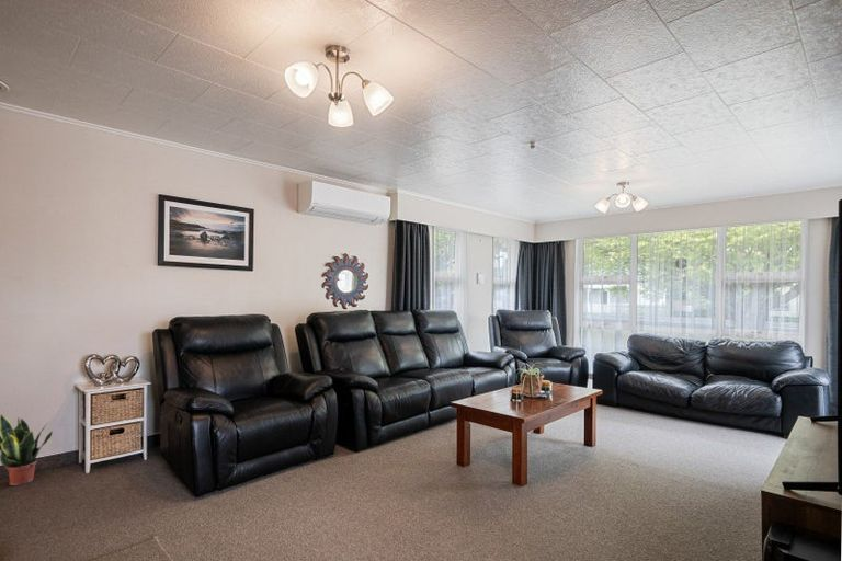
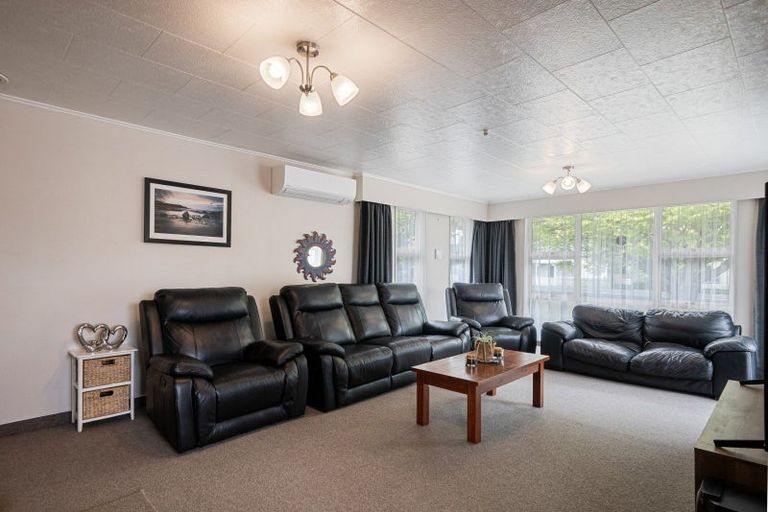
- potted plant (23, 447)
